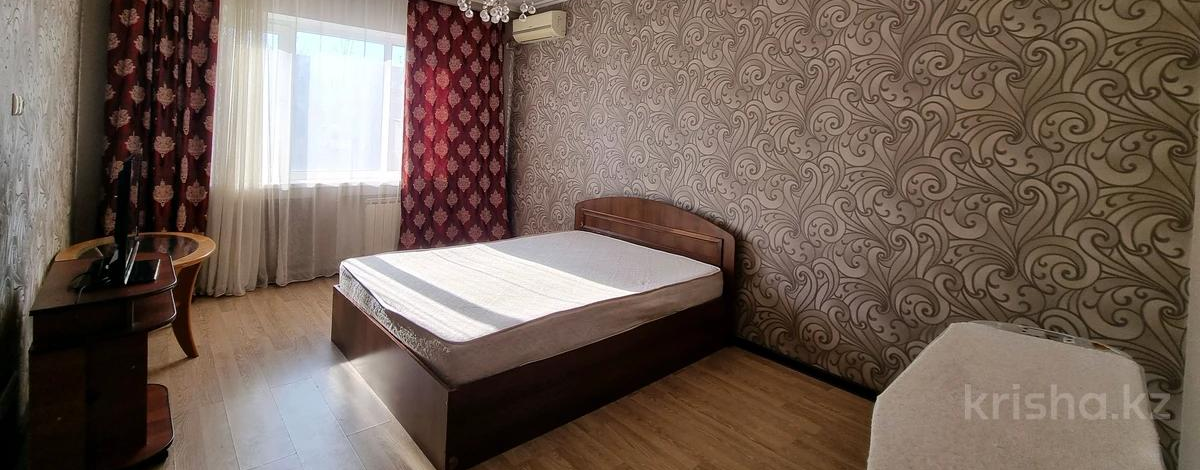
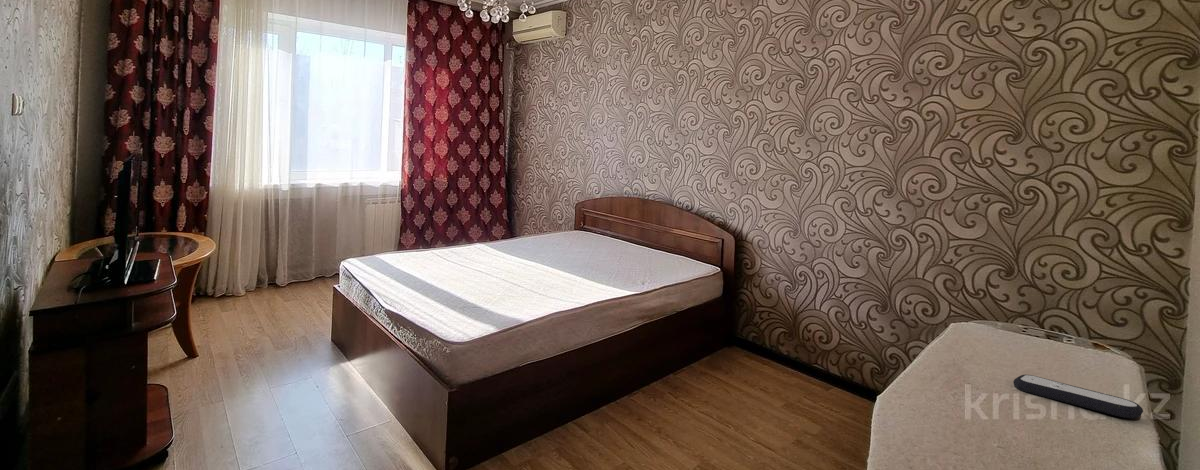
+ remote control (1074, 394)
